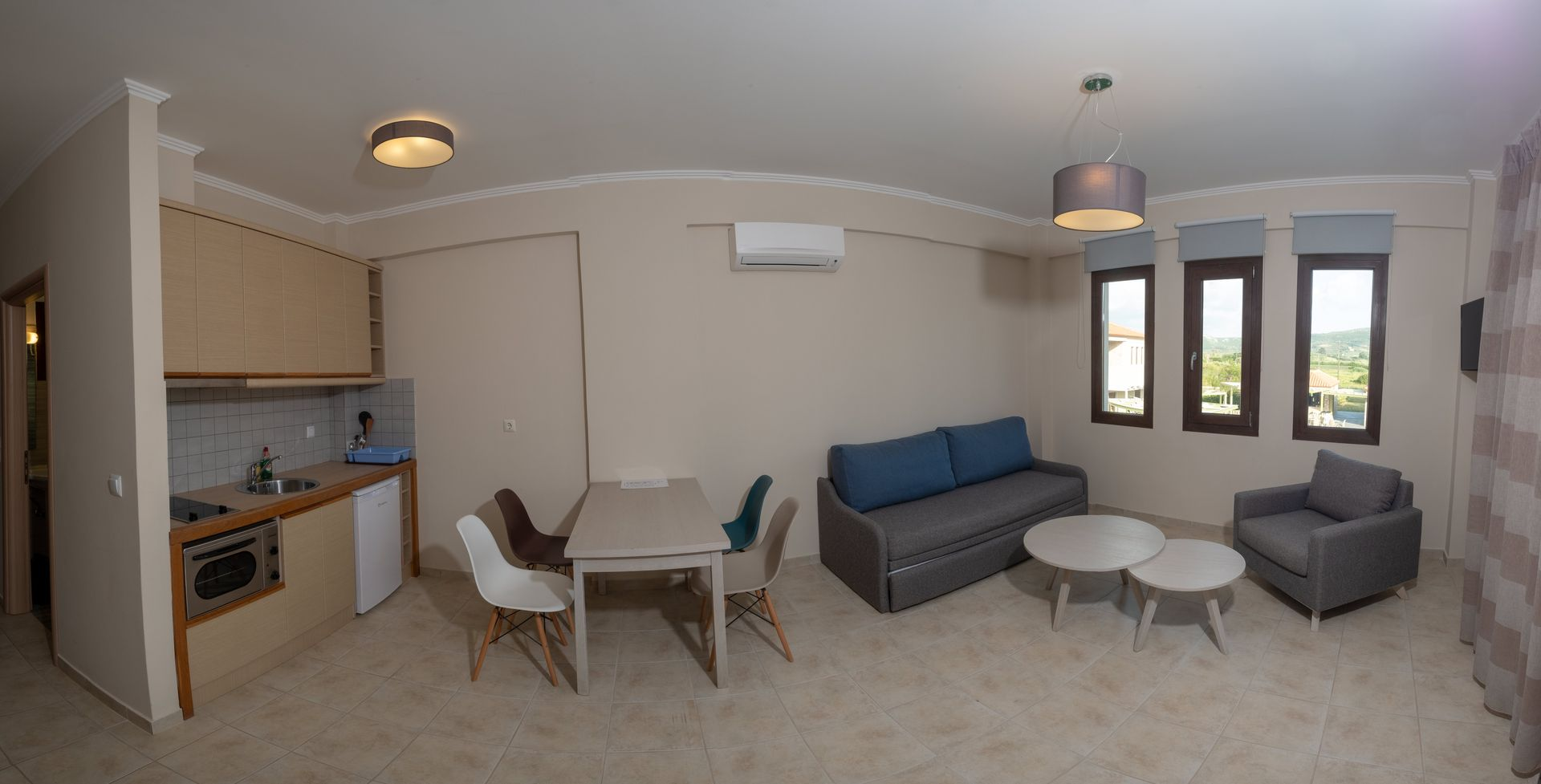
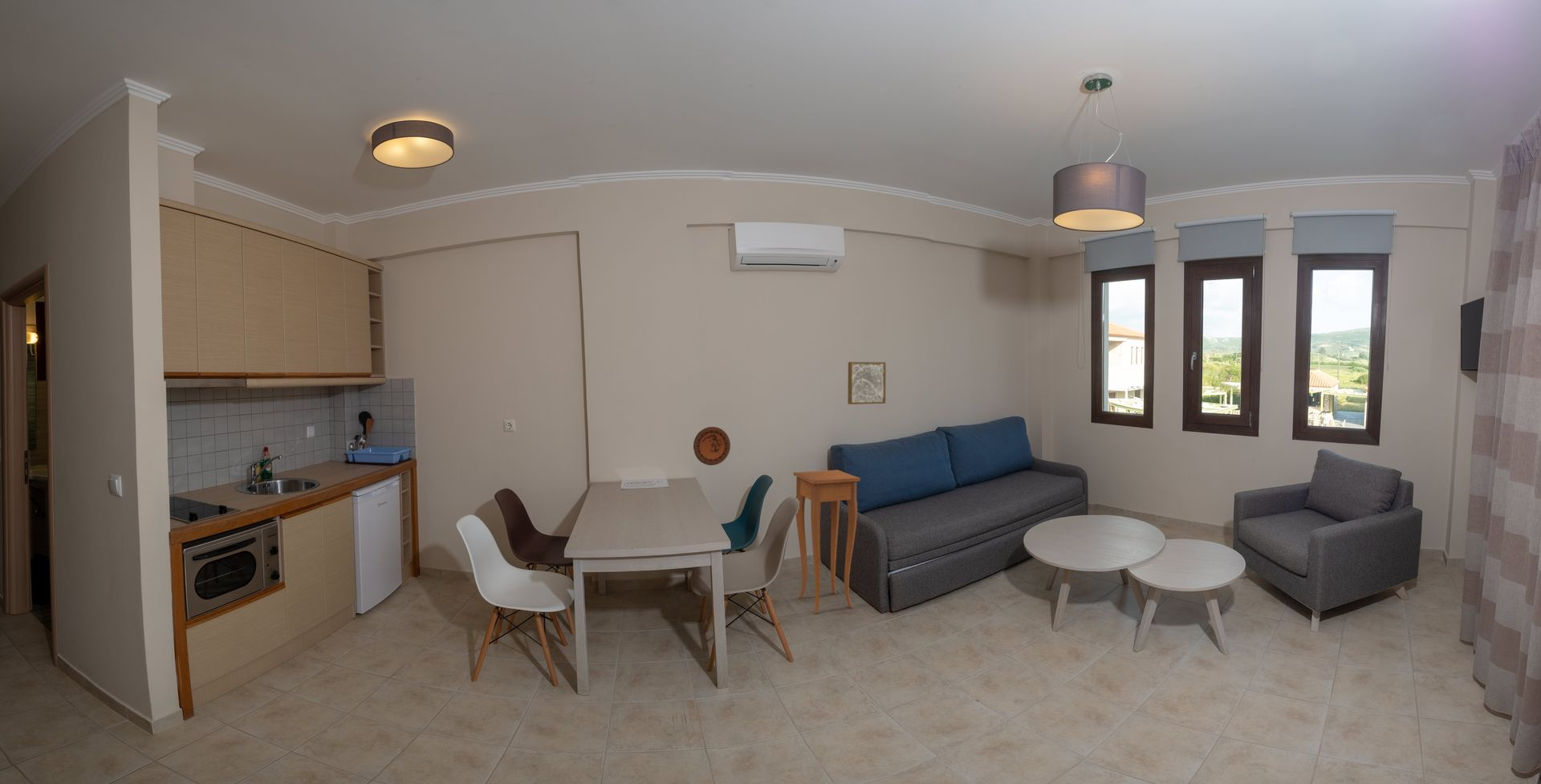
+ decorative plate (711, 445)
+ side table (831, 539)
+ wall art (867, 383)
